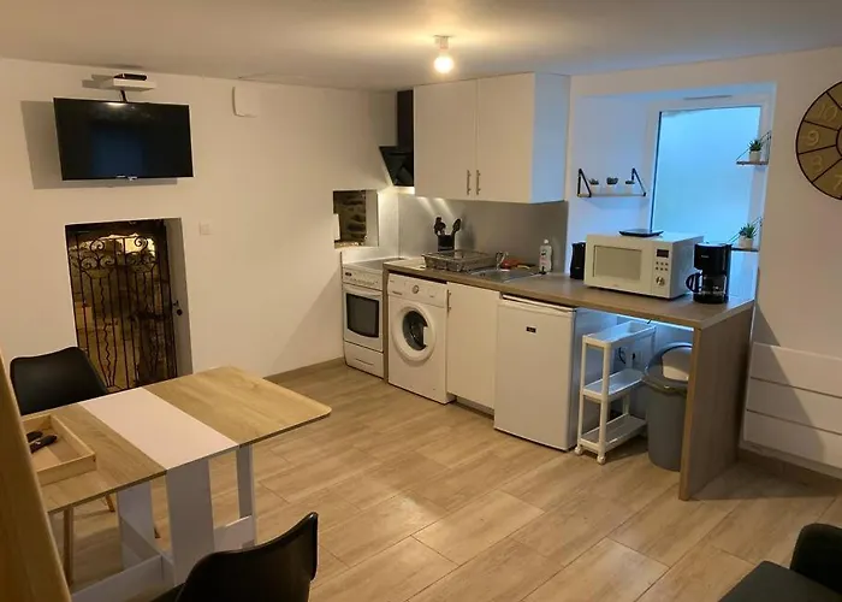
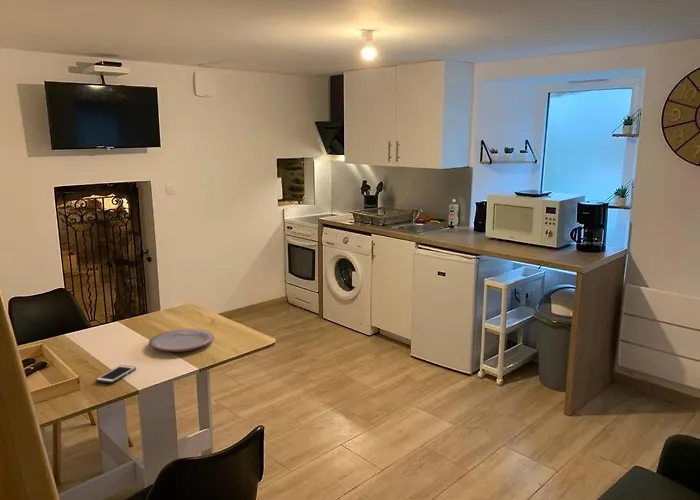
+ plate (182, 341)
+ cell phone (116, 374)
